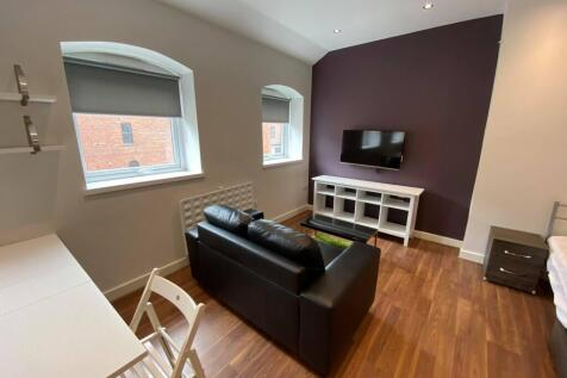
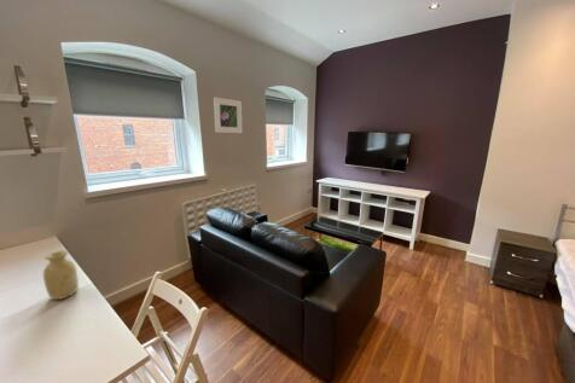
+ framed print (228, 116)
+ vase (60, 274)
